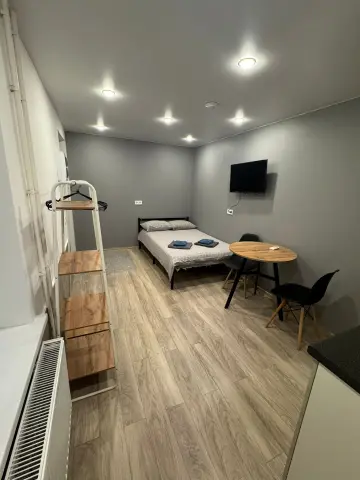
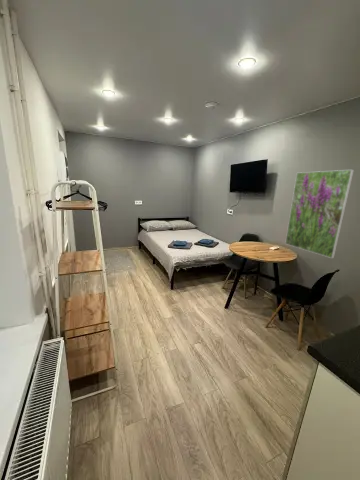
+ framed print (314, 212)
